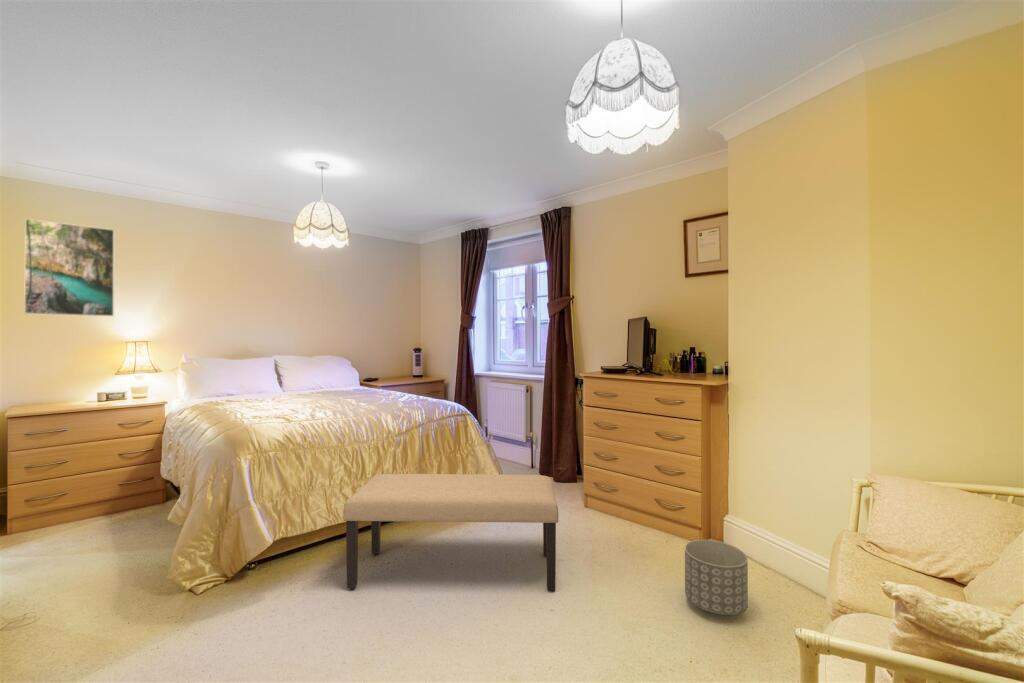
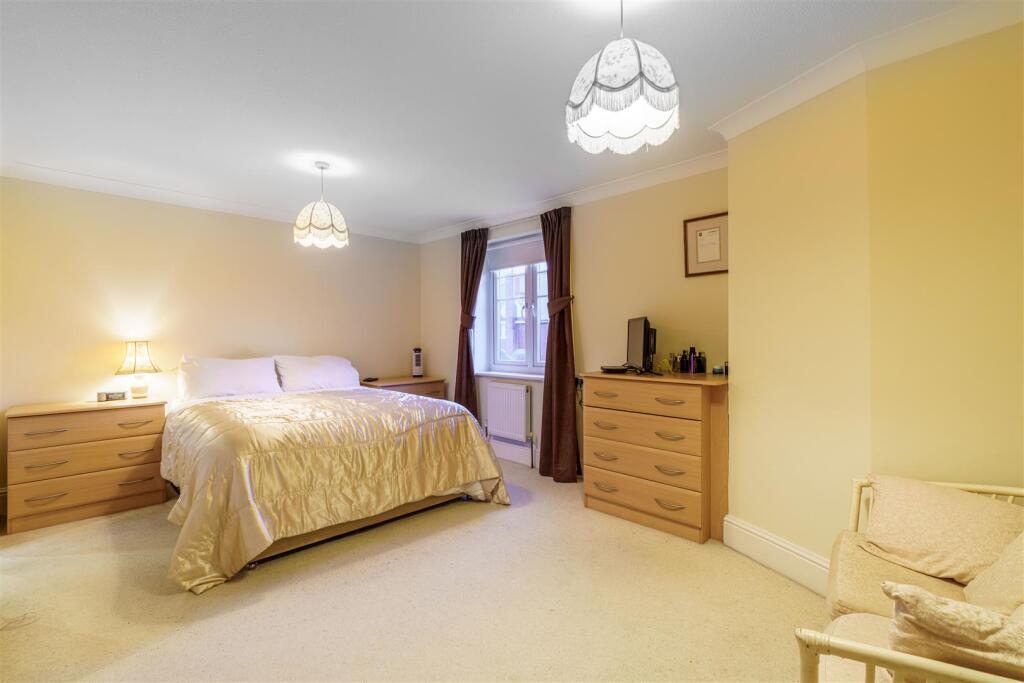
- bench (456, 521)
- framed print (71, 270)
- planter (715, 579)
